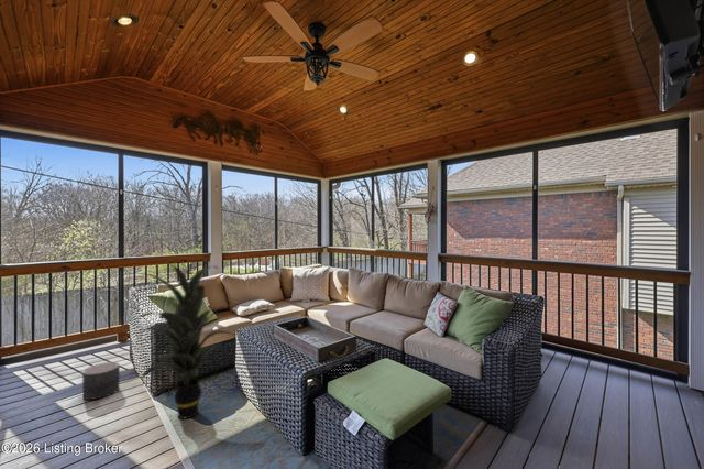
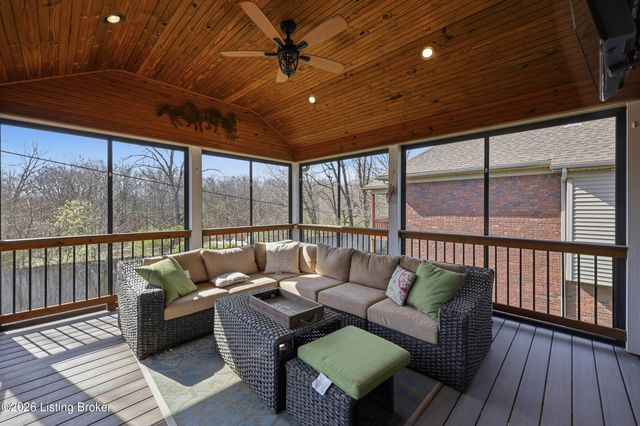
- planter (101, 380)
- indoor plant (180, 338)
